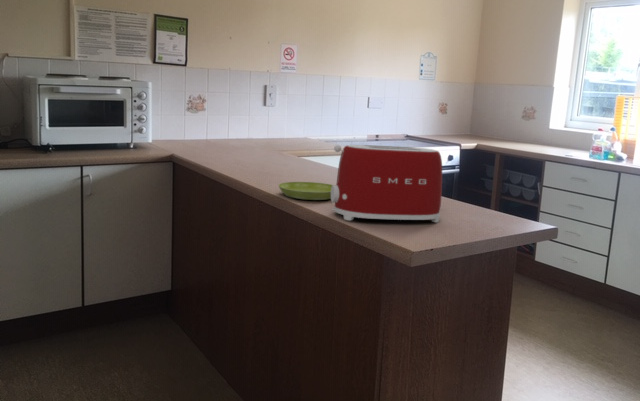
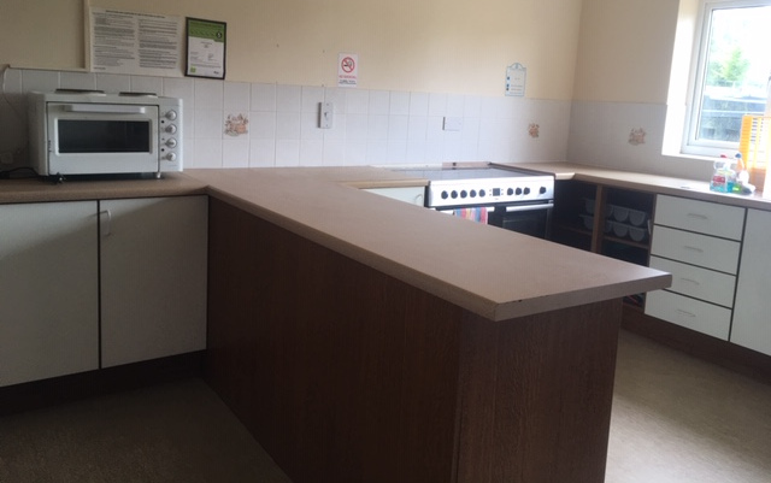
- saucer (309, 191)
- toaster (387, 182)
